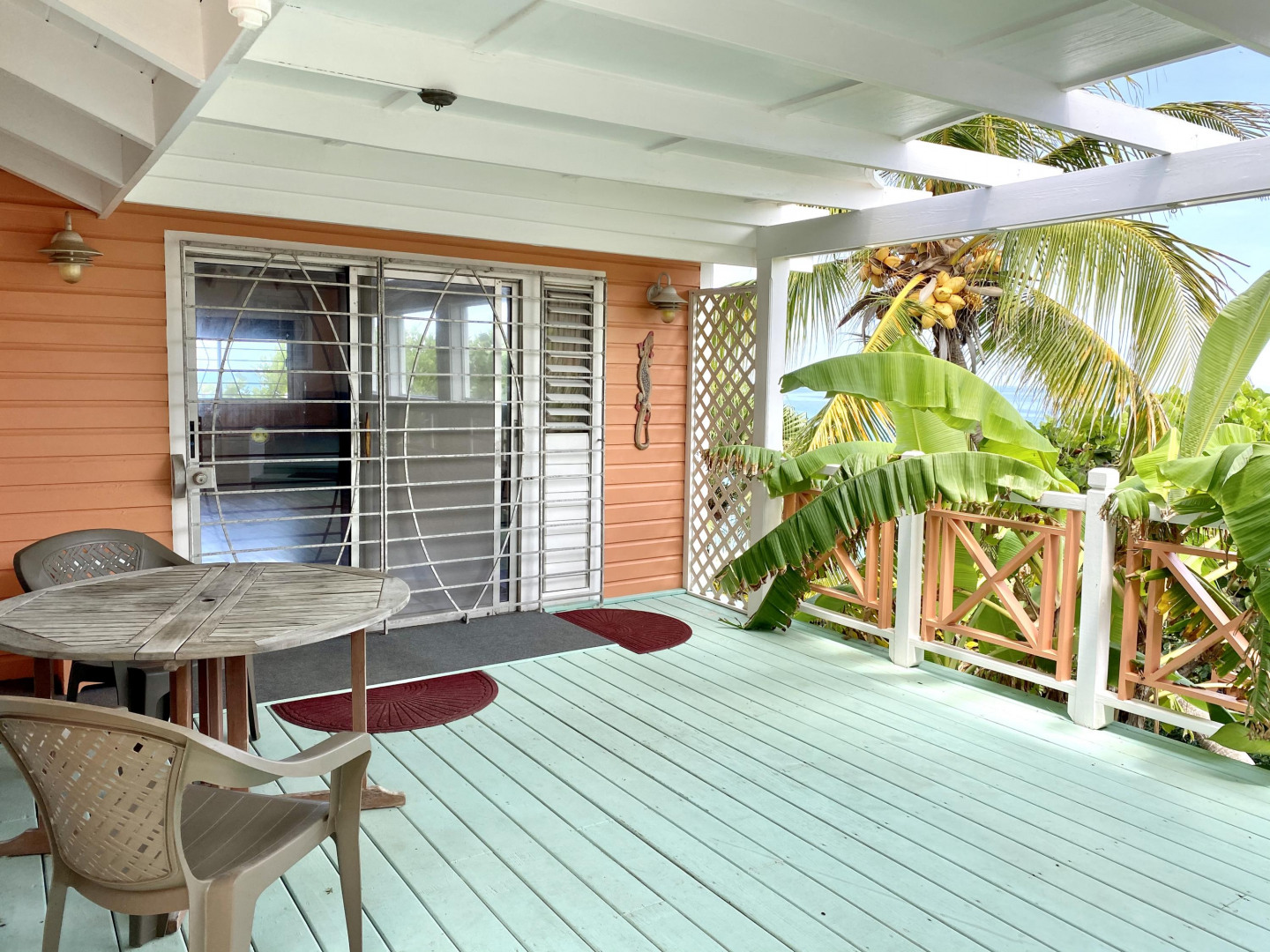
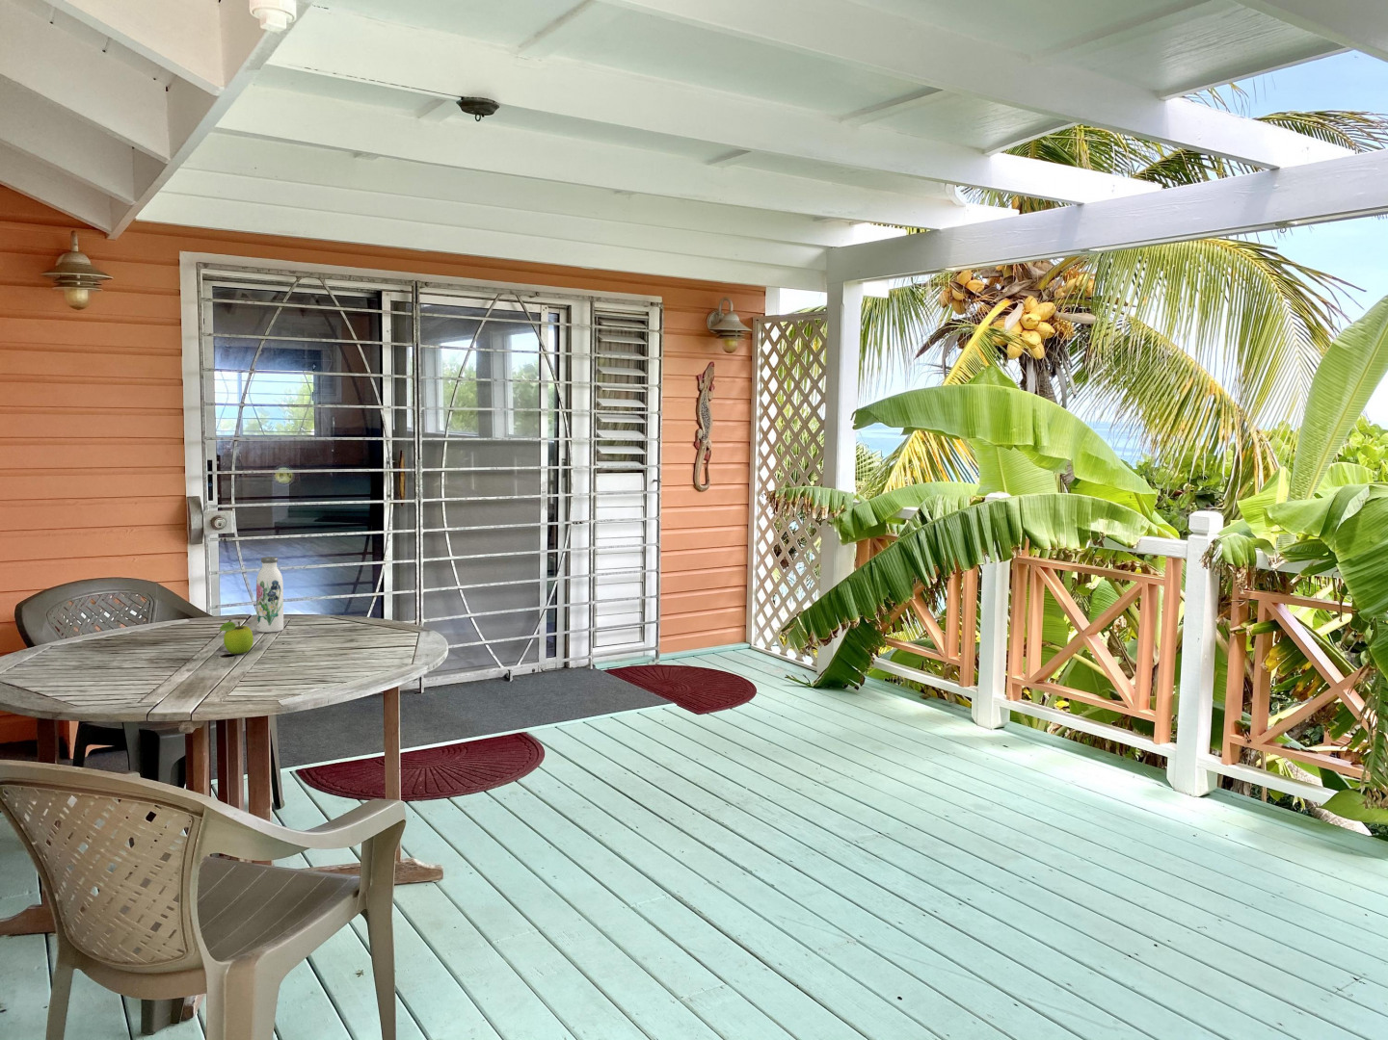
+ water bottle (270, 593)
+ fruit (236, 638)
